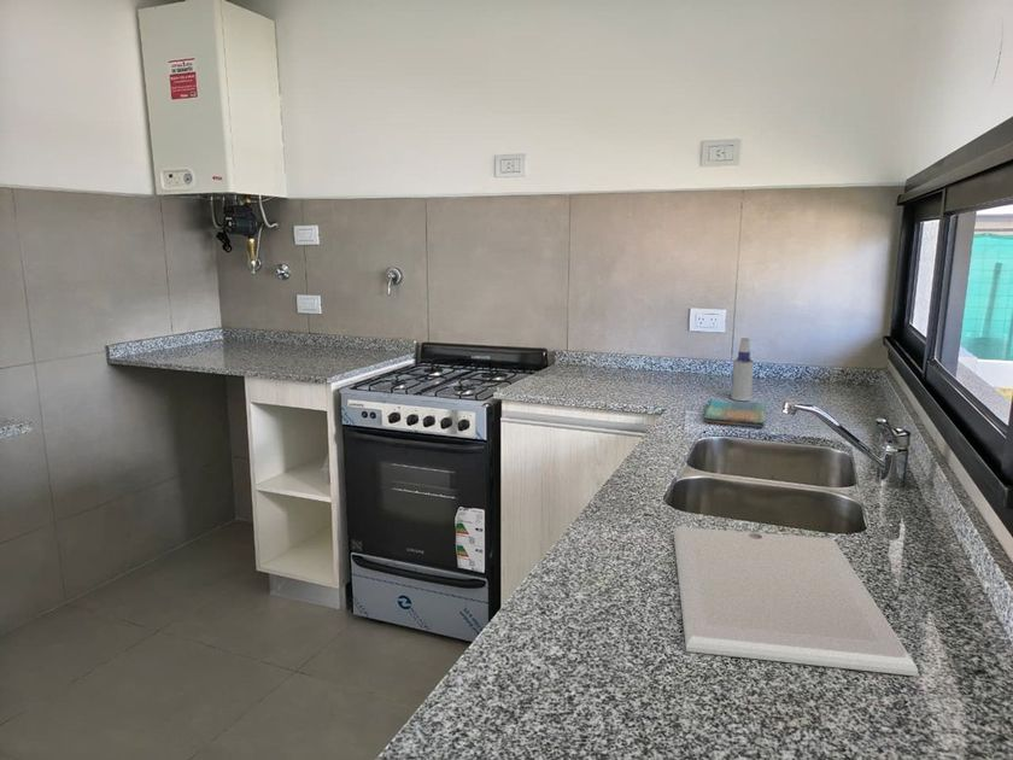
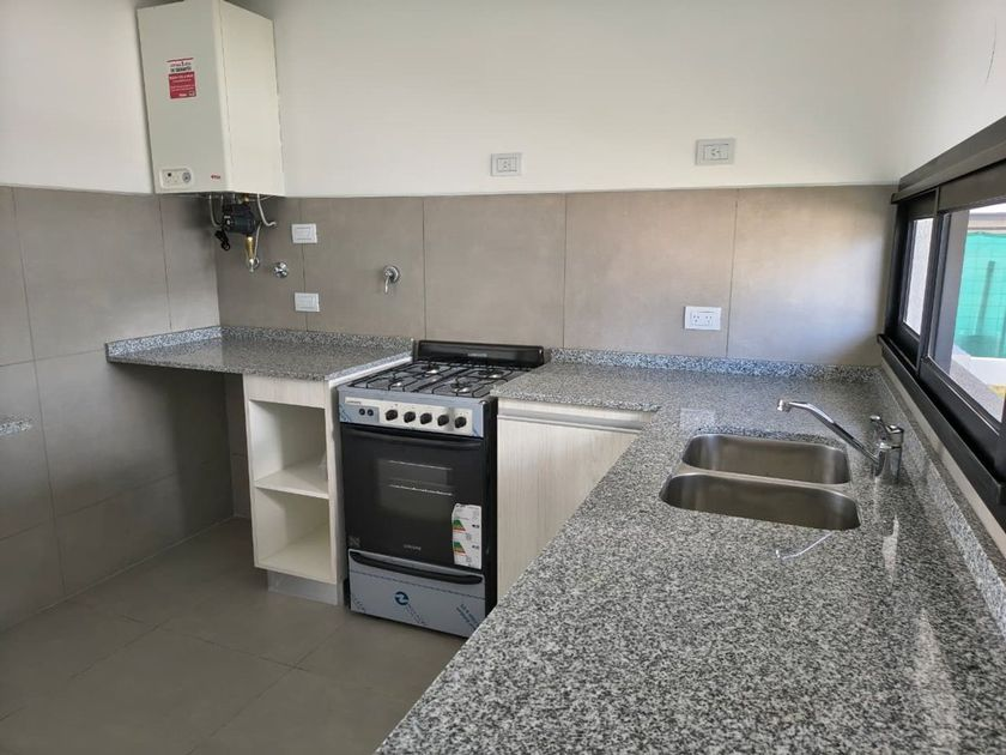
- spray bottle (743, 368)
- dish towel (734, 411)
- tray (772, 586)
